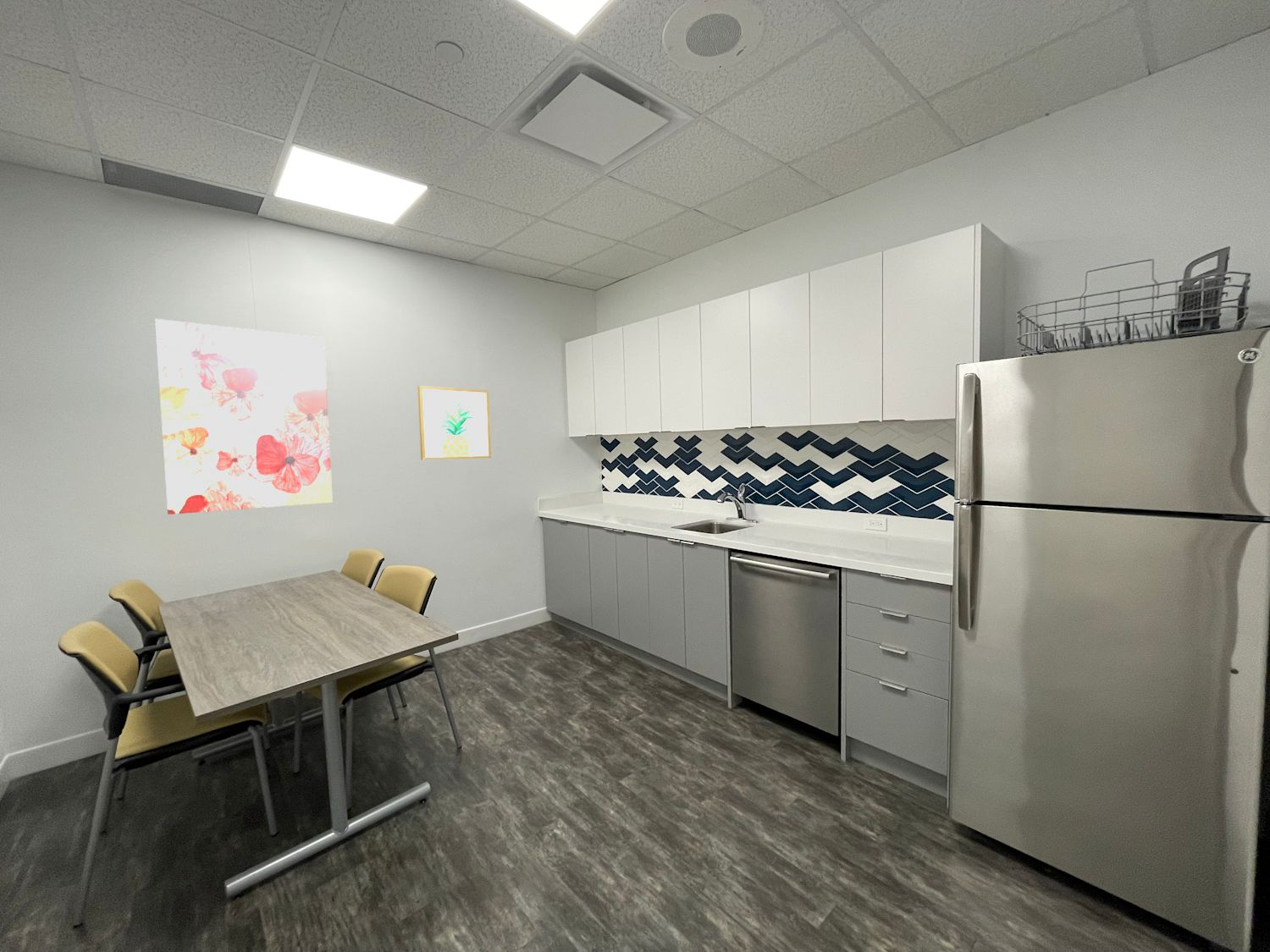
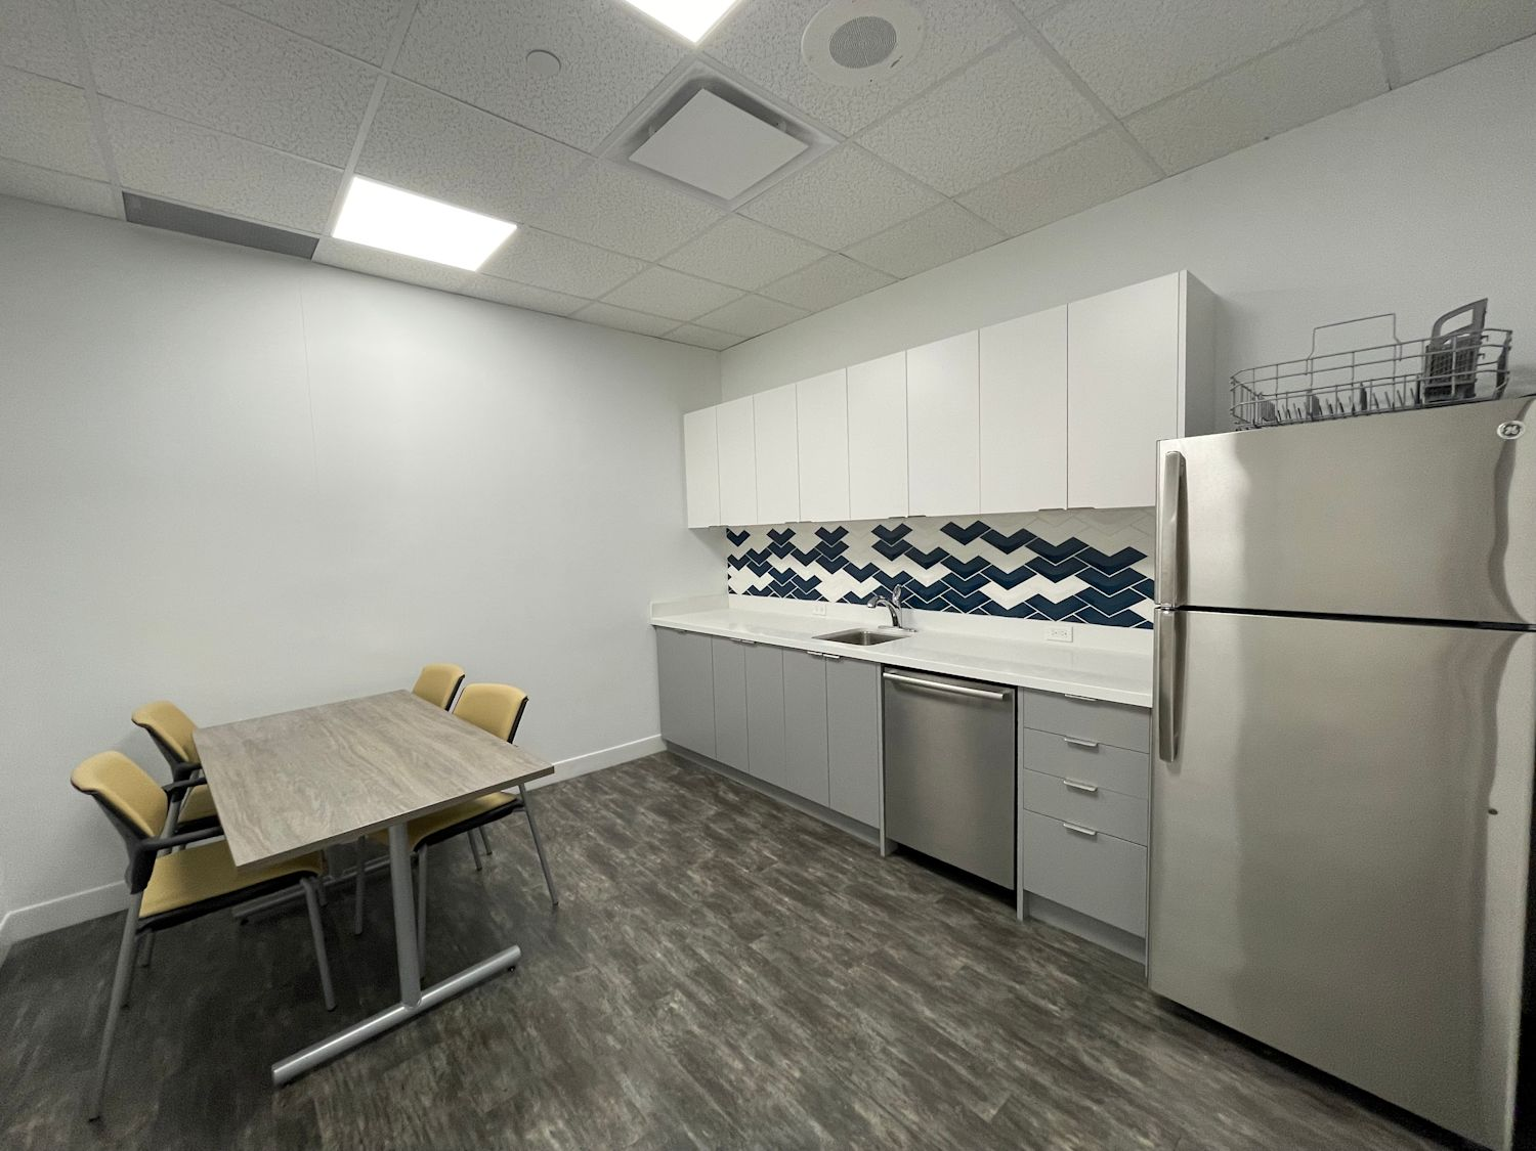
- wall art (456, 423)
- wall art (251, 419)
